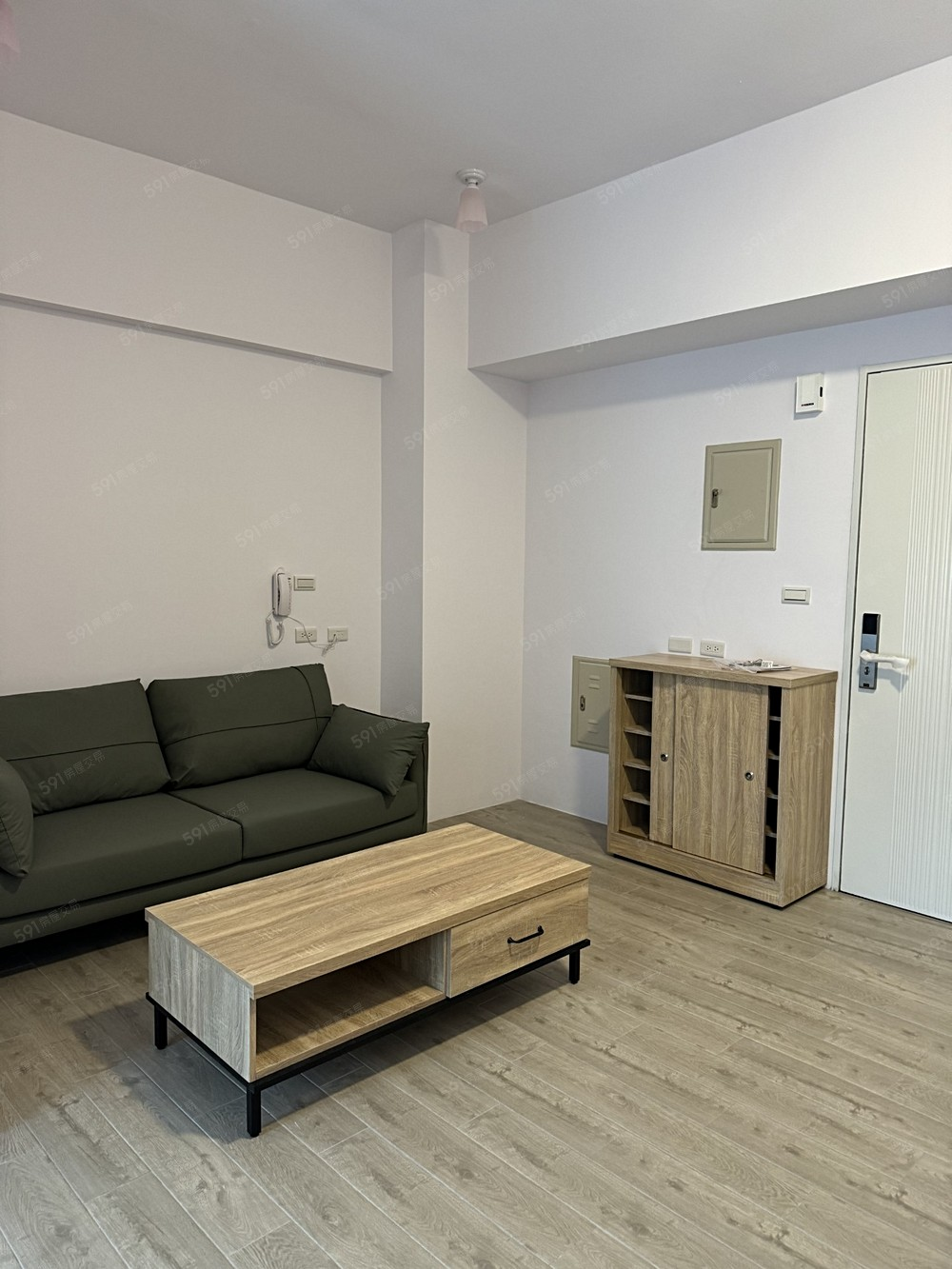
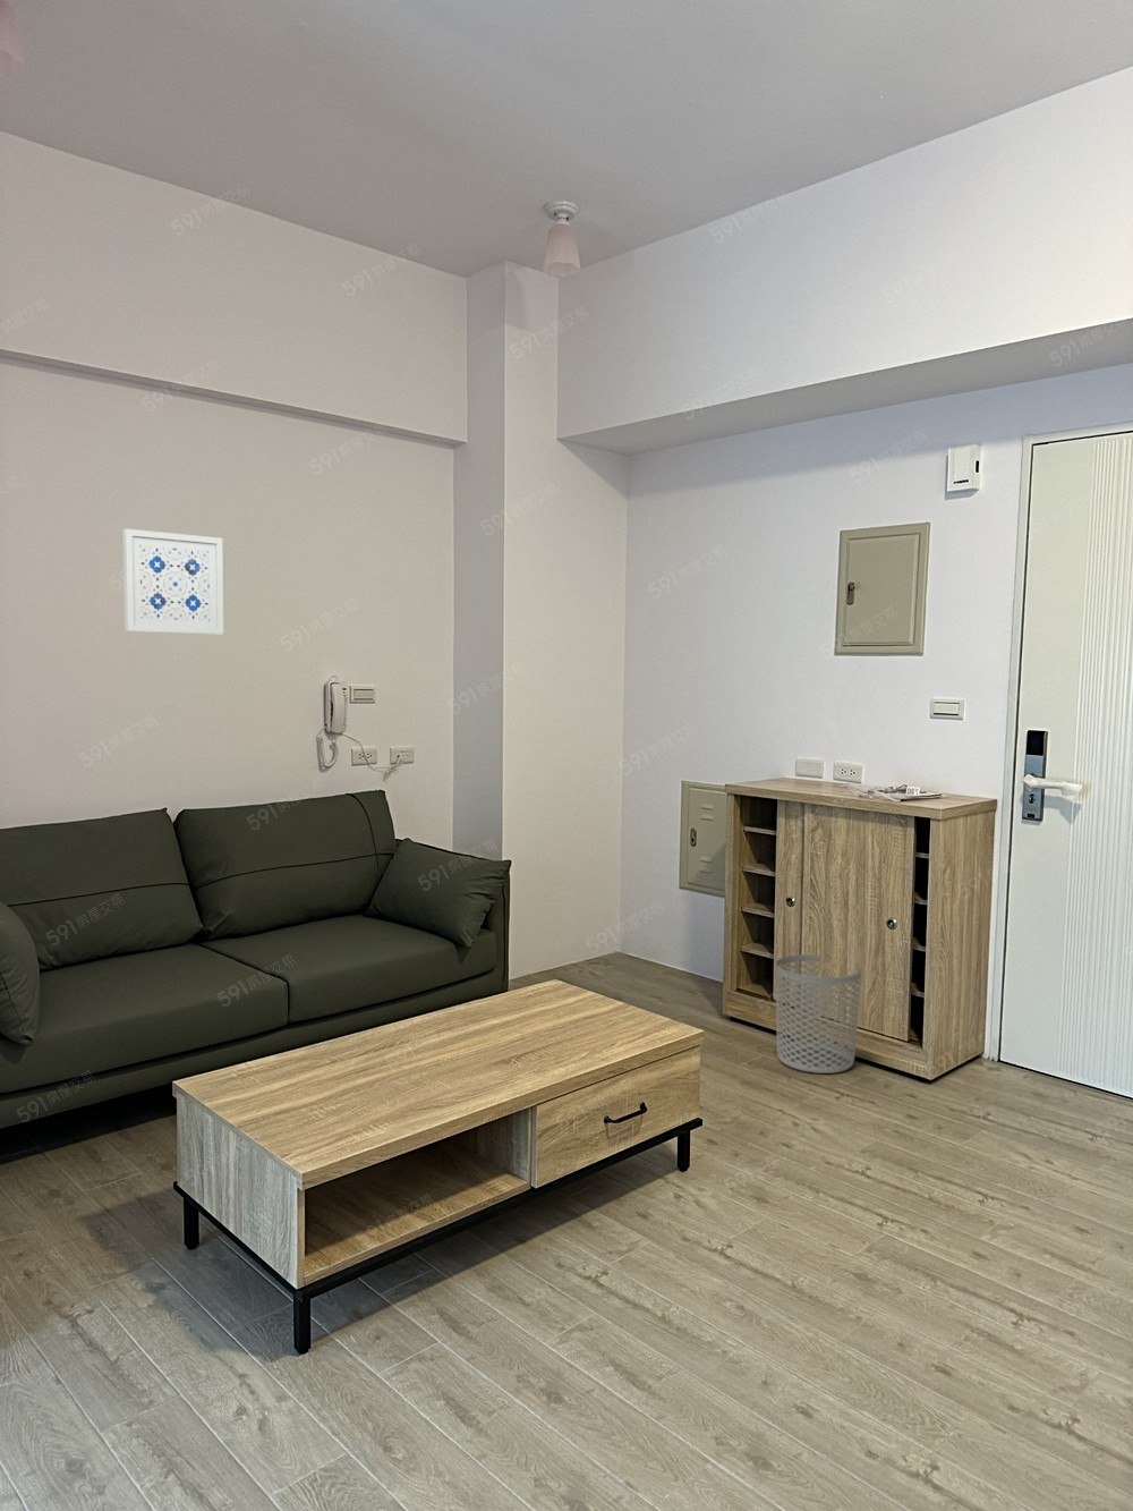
+ waste bin (815, 1011)
+ wall art (175, 582)
